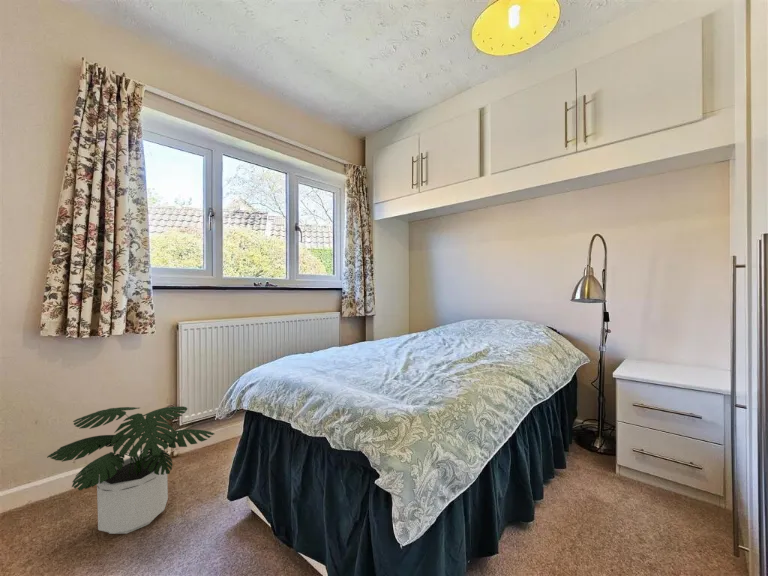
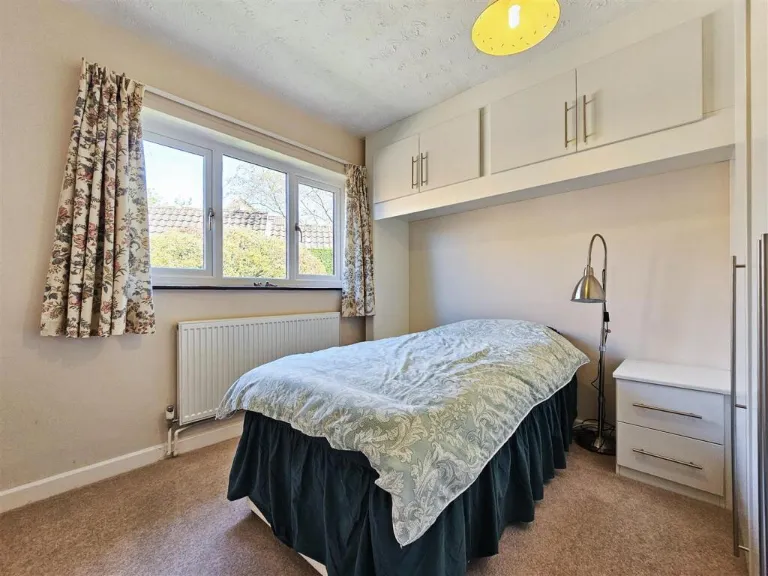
- potted plant (137, 465)
